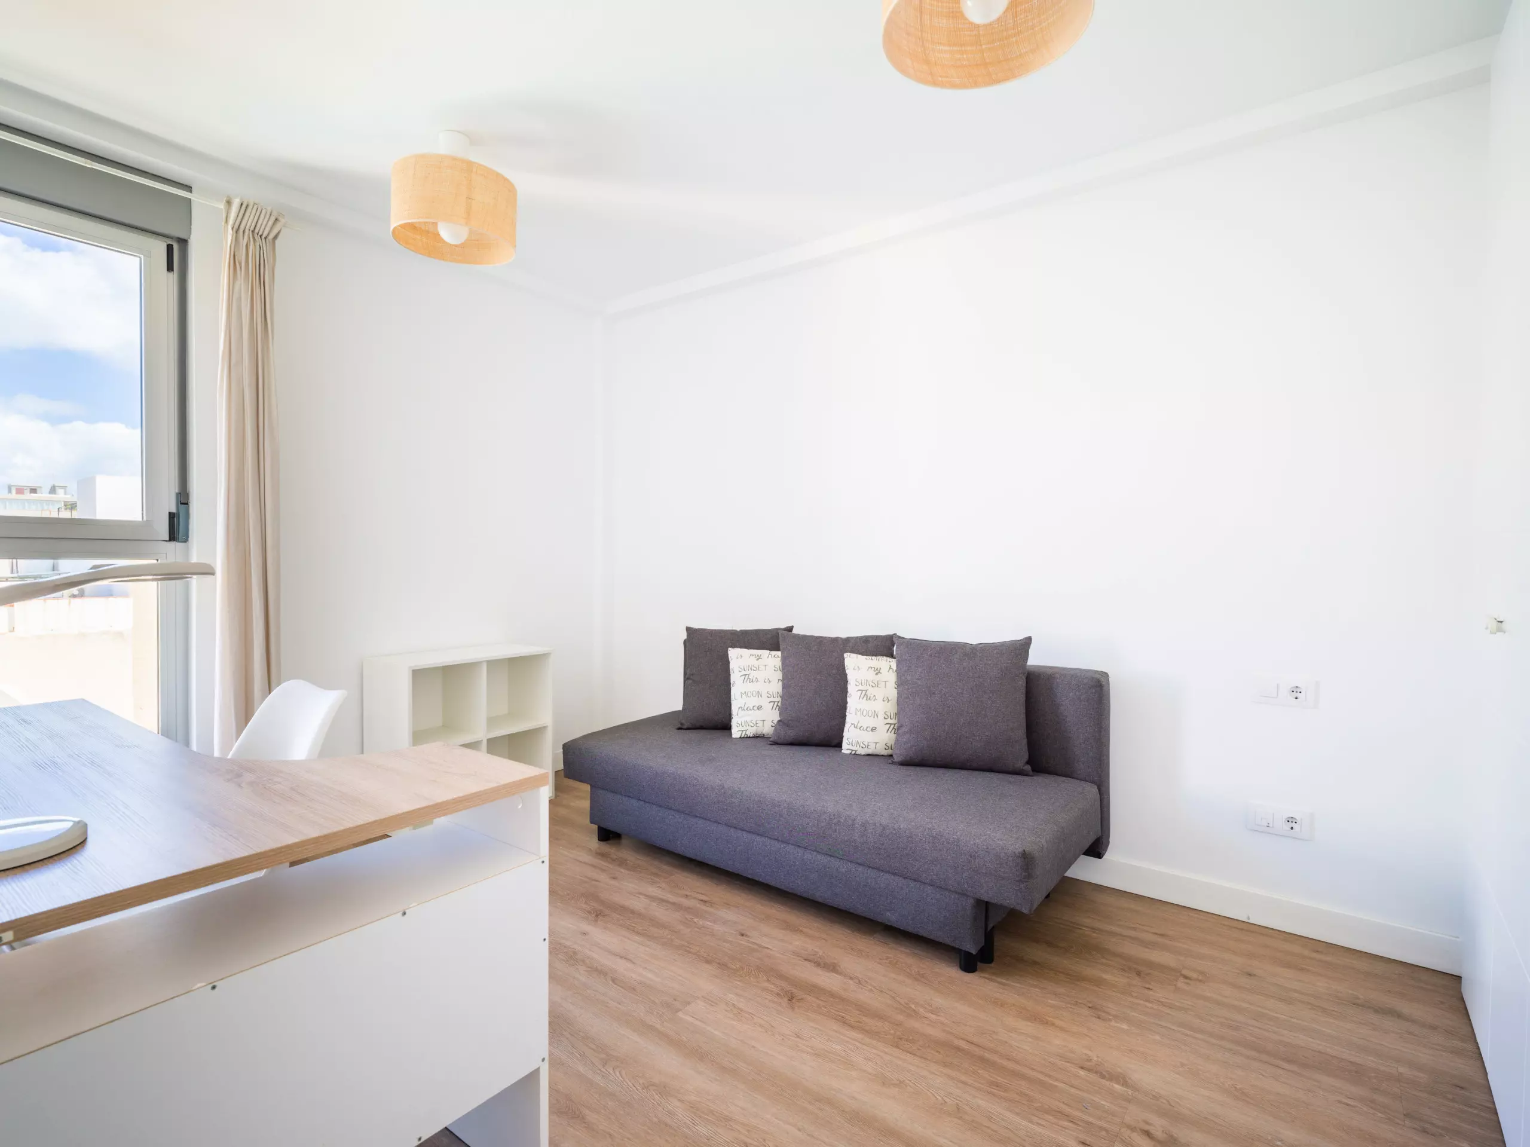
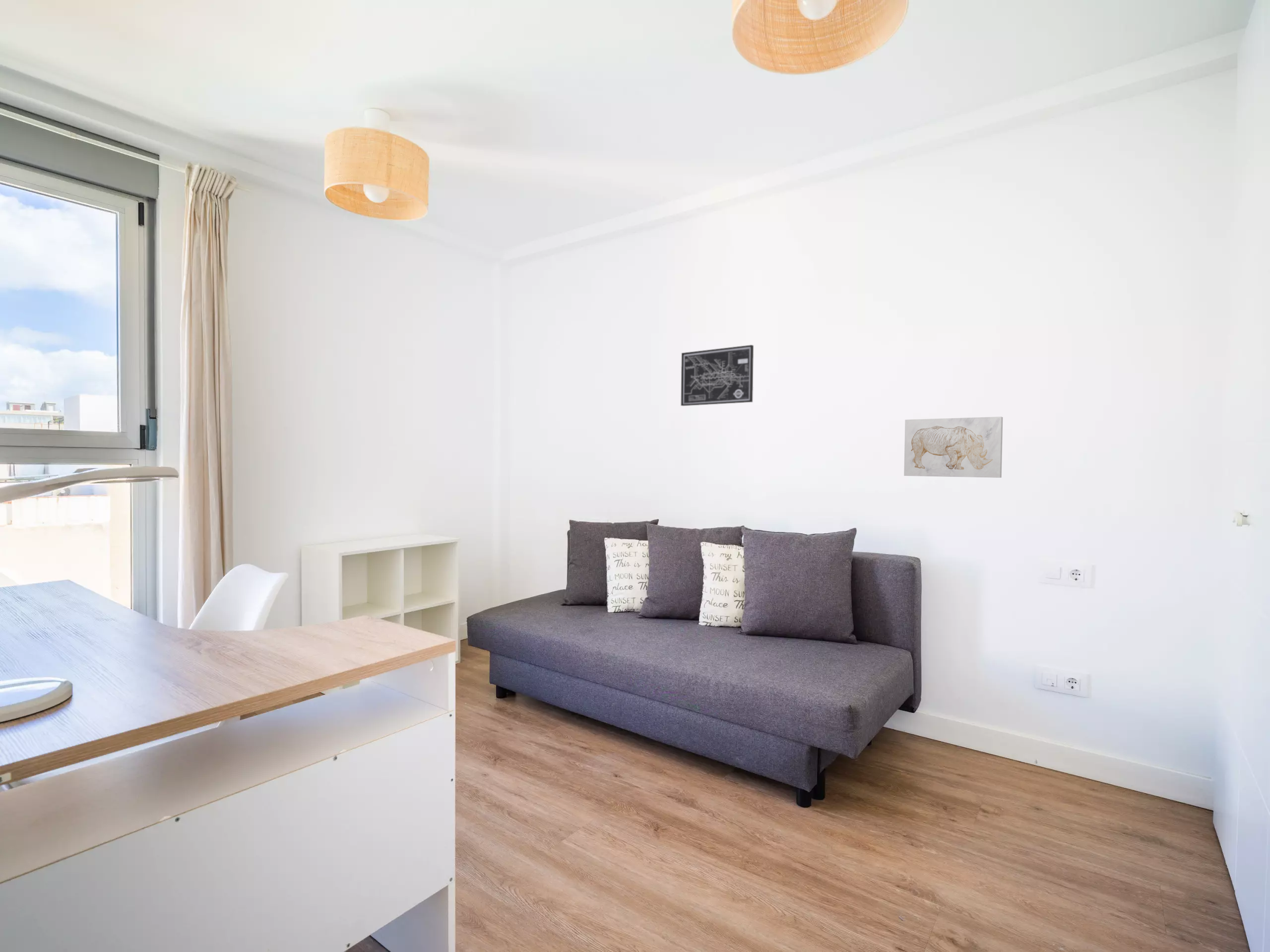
+ wall art (952, 447)
+ wall art (715, 377)
